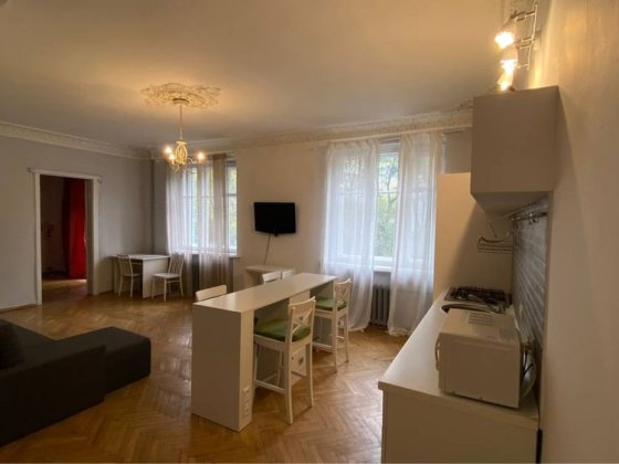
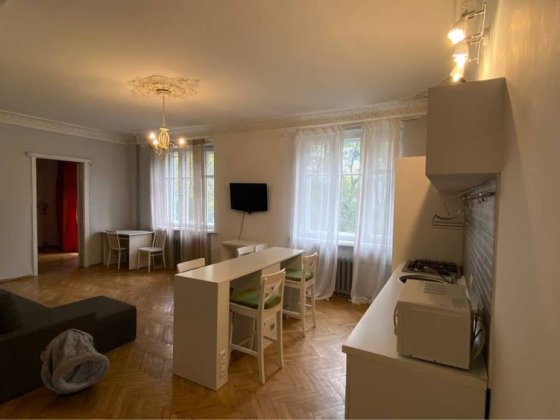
+ bag (77, 363)
